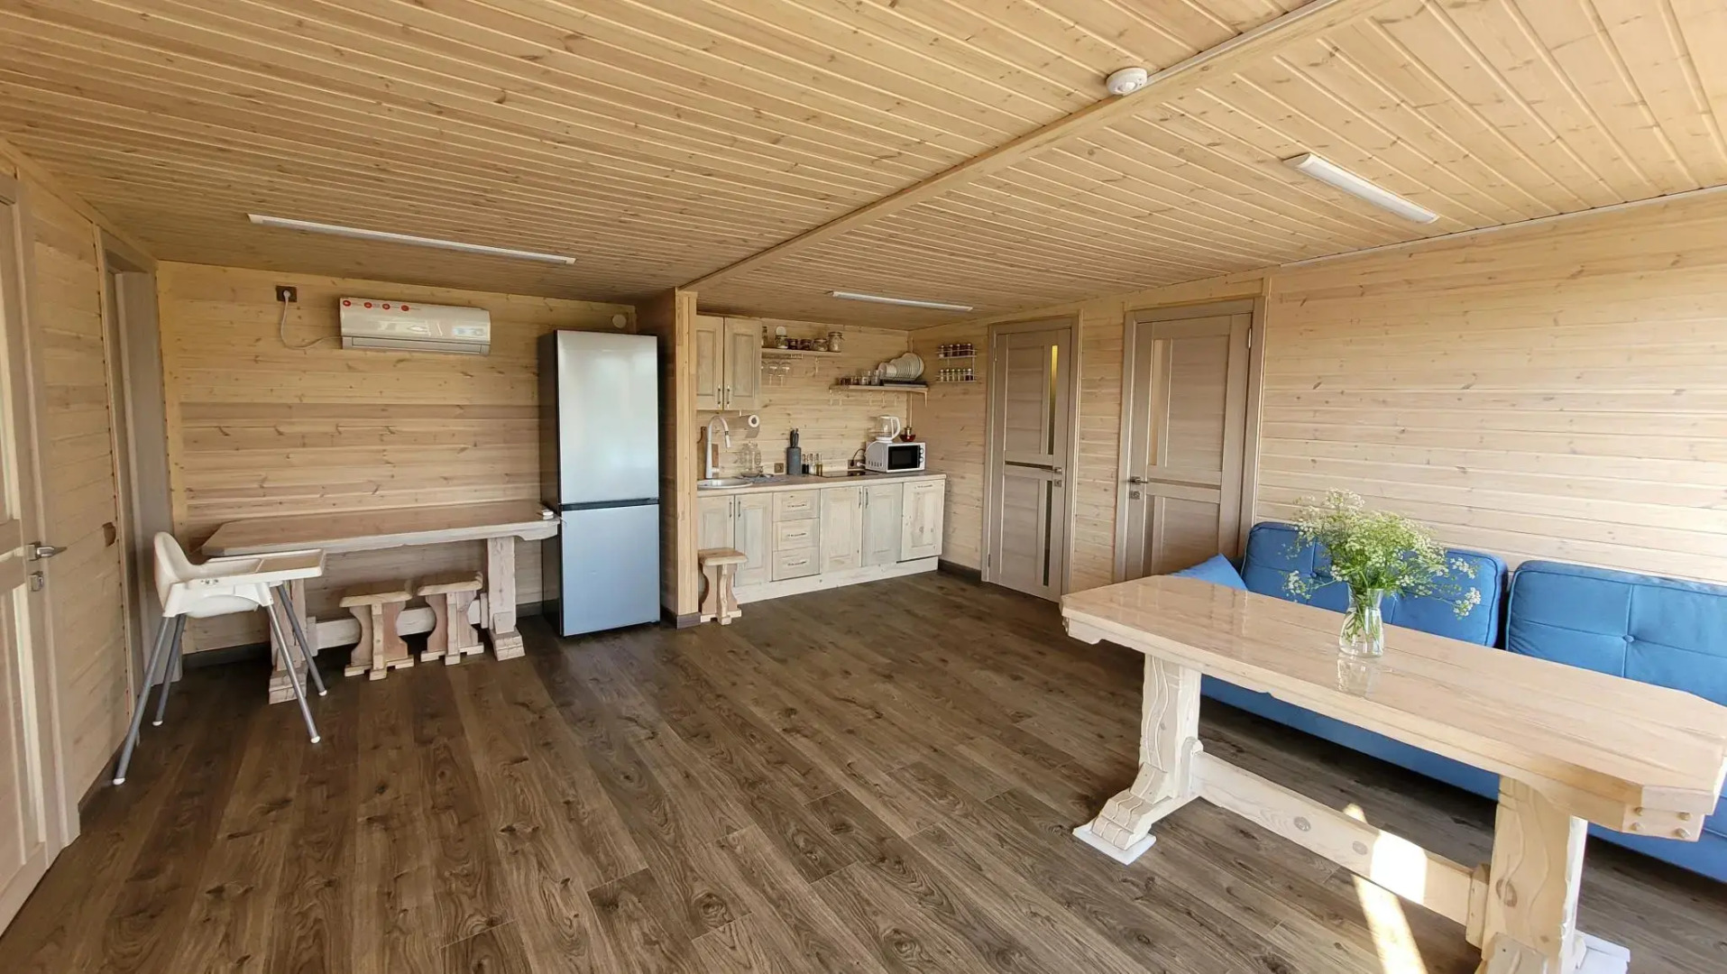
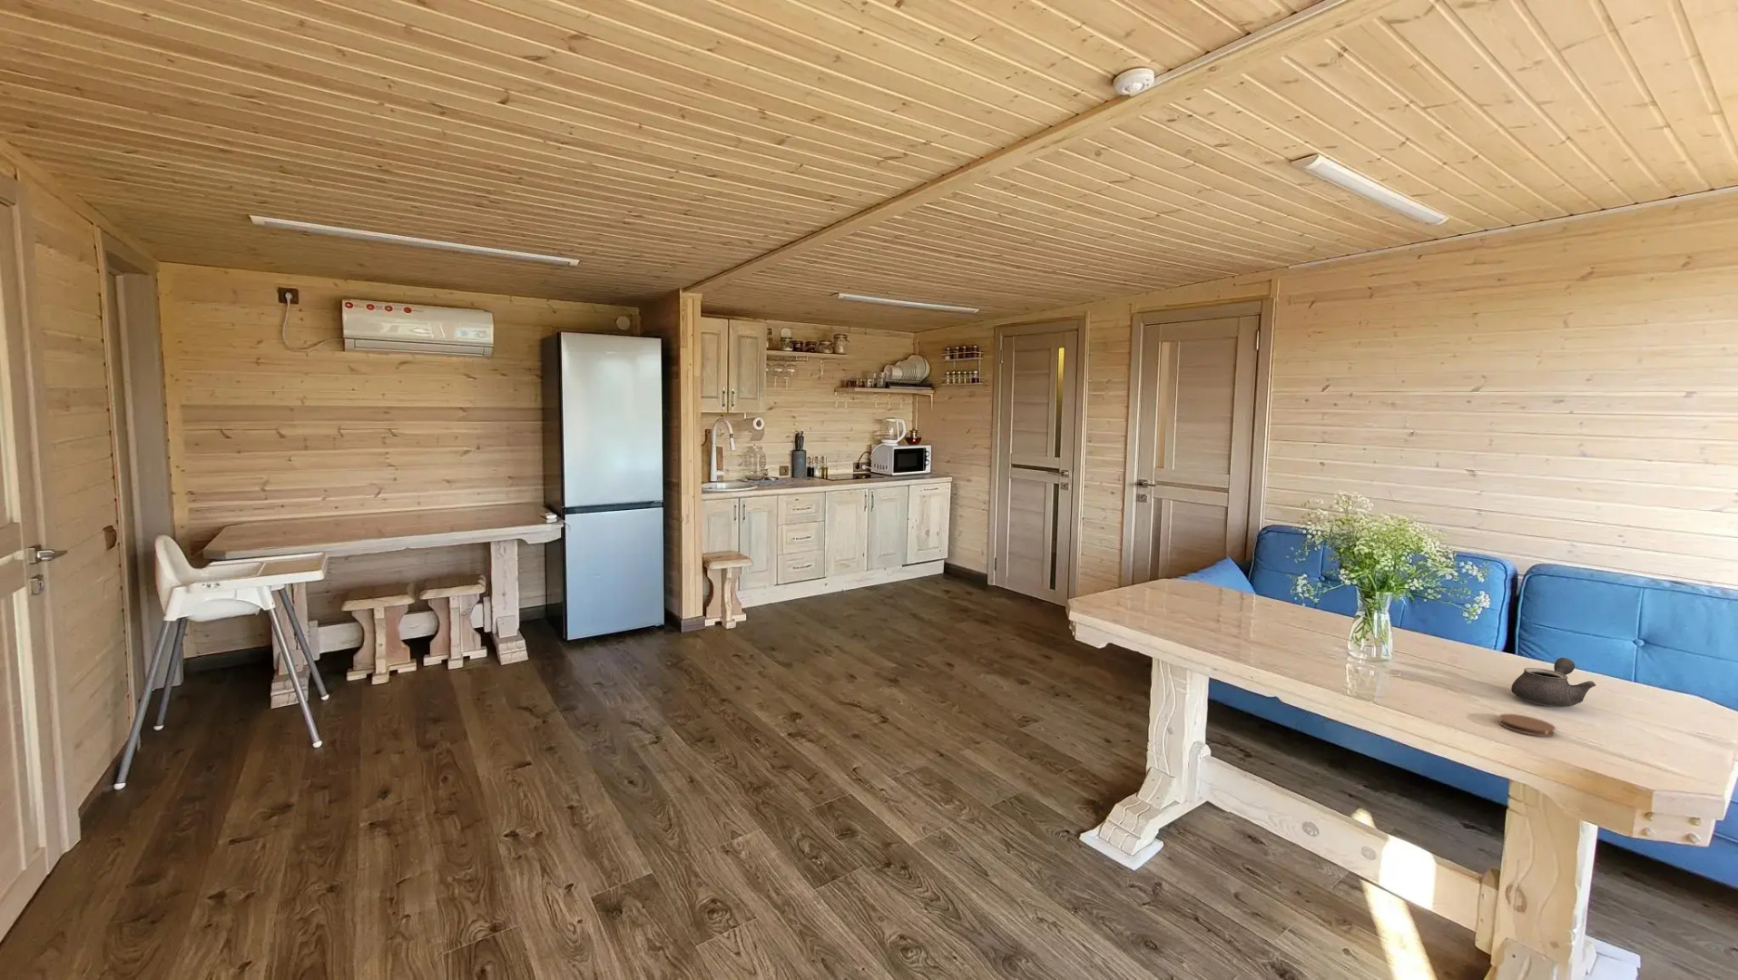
+ teapot (1554, 682)
+ coaster (1526, 725)
